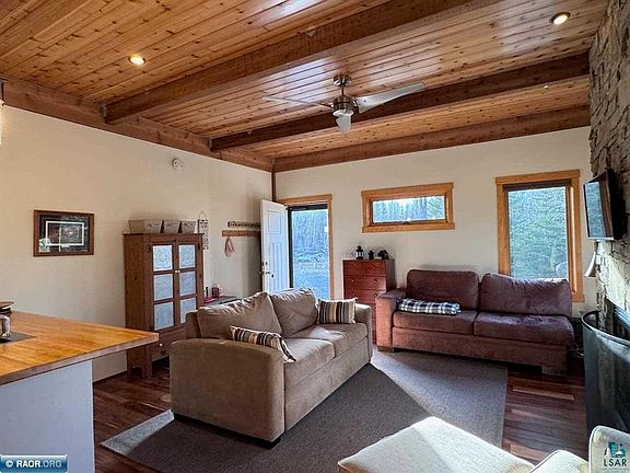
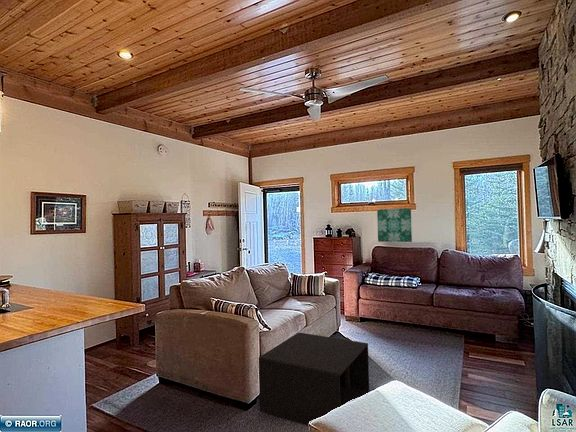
+ nightstand (316, 375)
+ wall art (394, 225)
